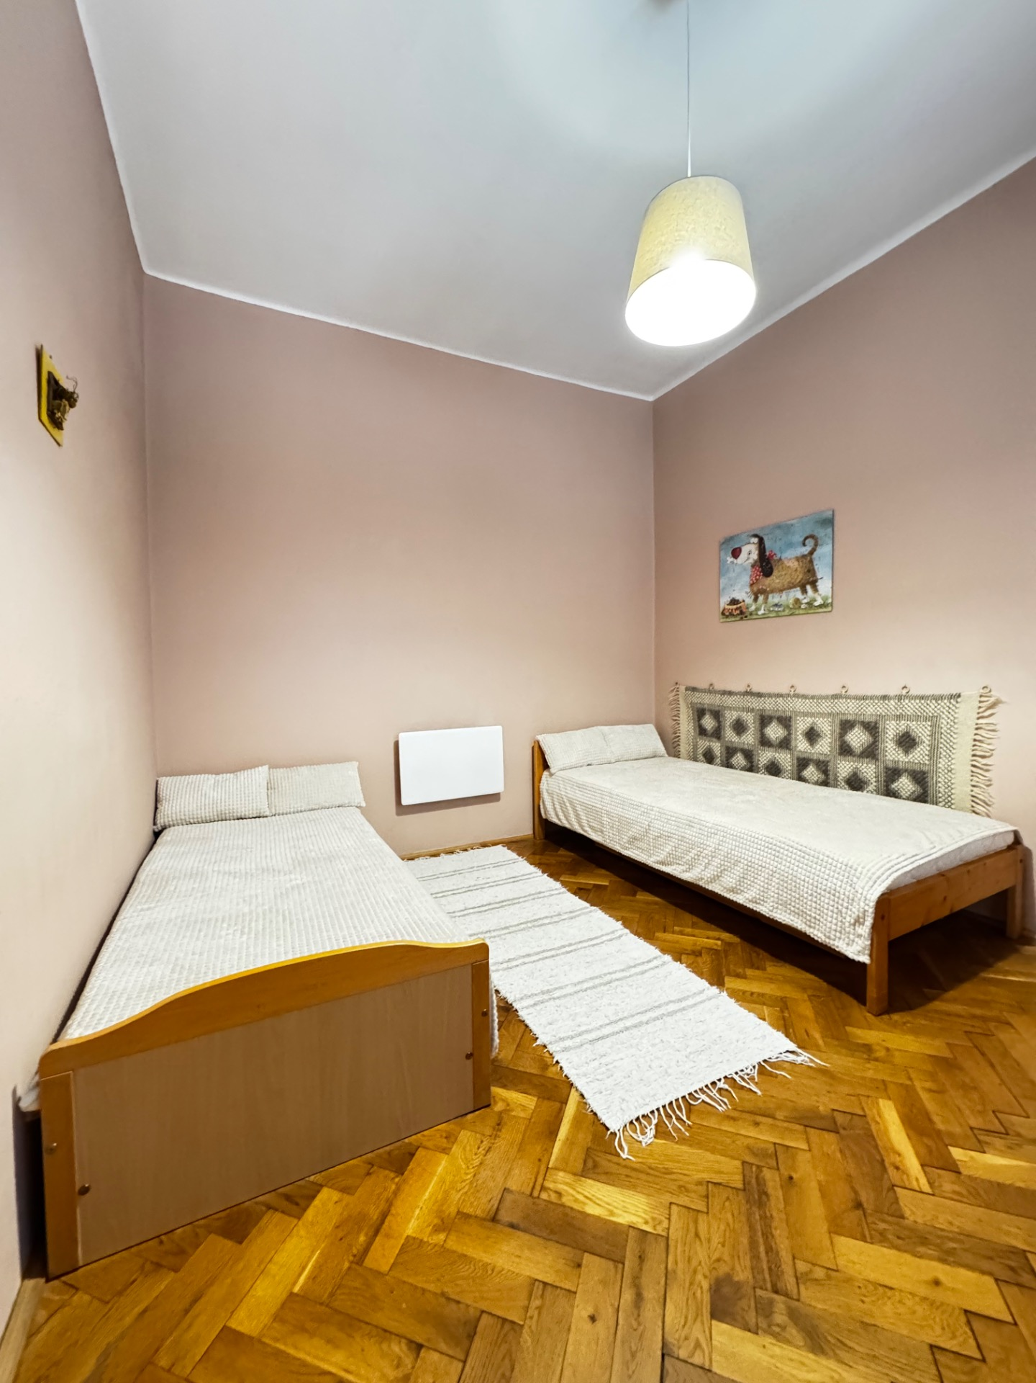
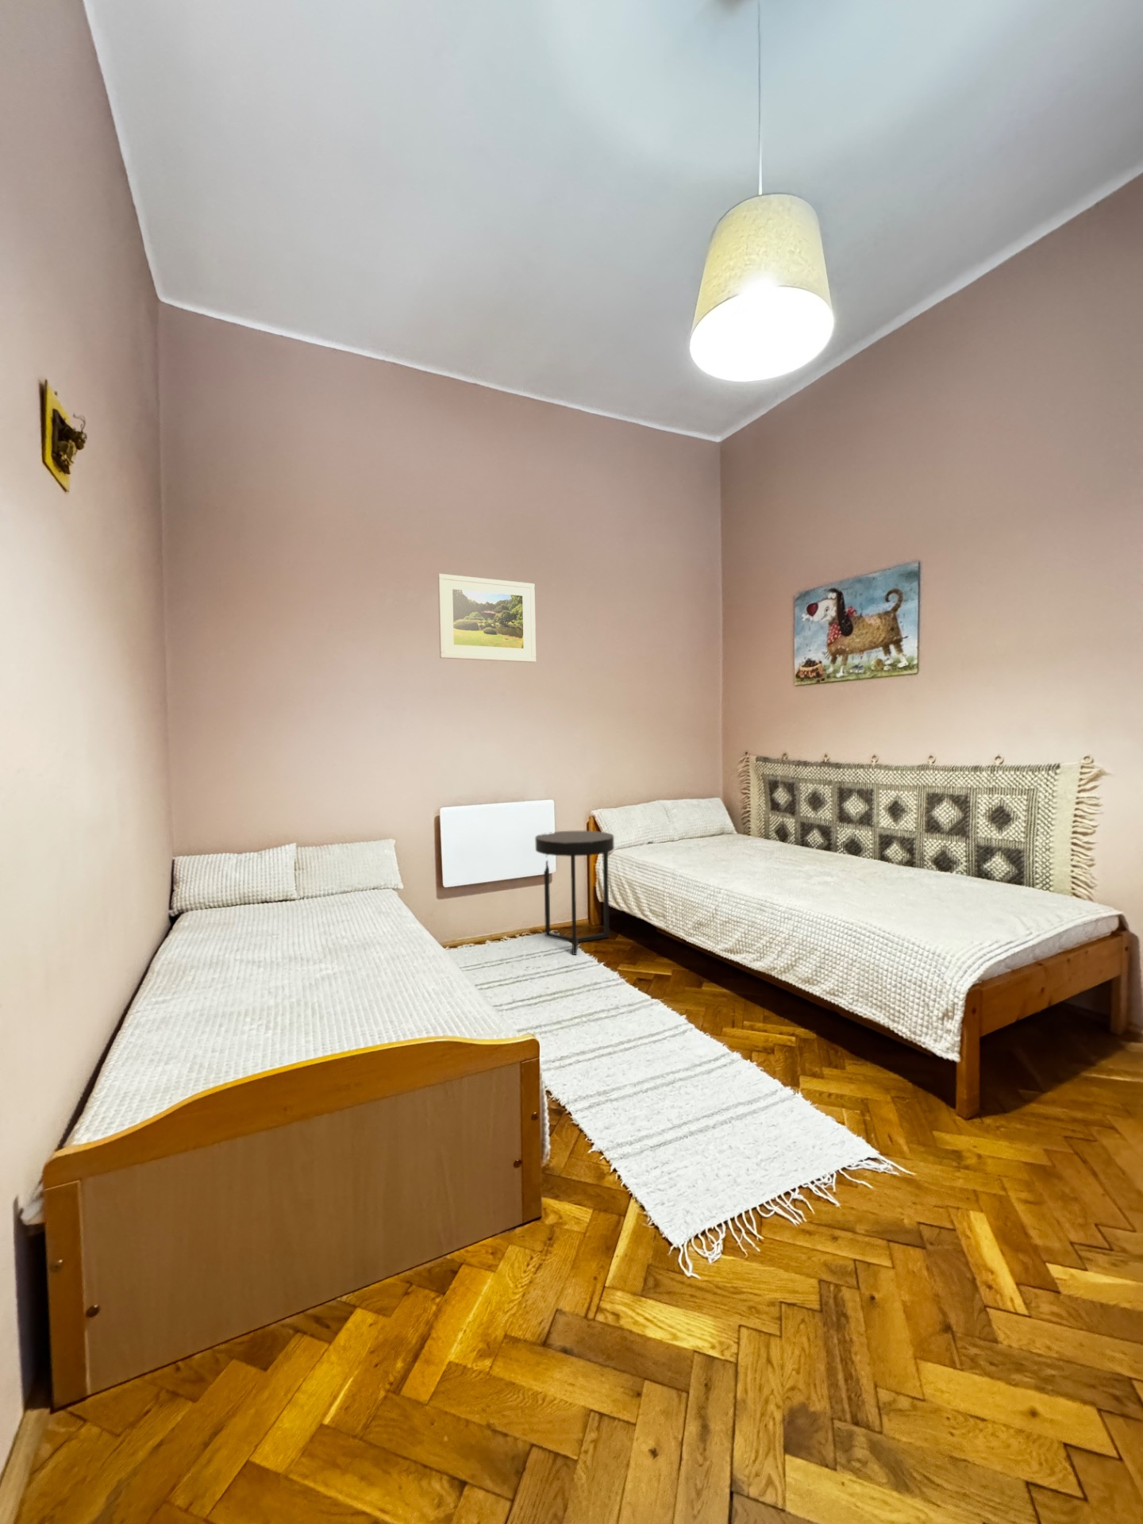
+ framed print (489, 619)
+ side table (575, 889)
